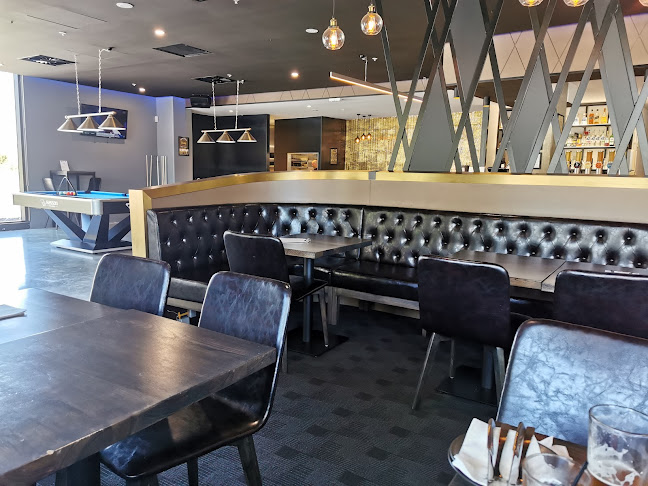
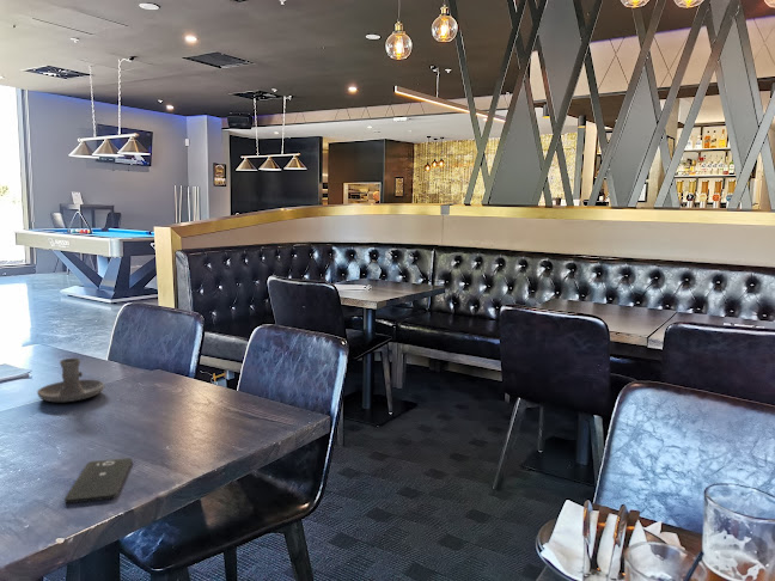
+ smartphone (100, 478)
+ candle holder (71, 377)
